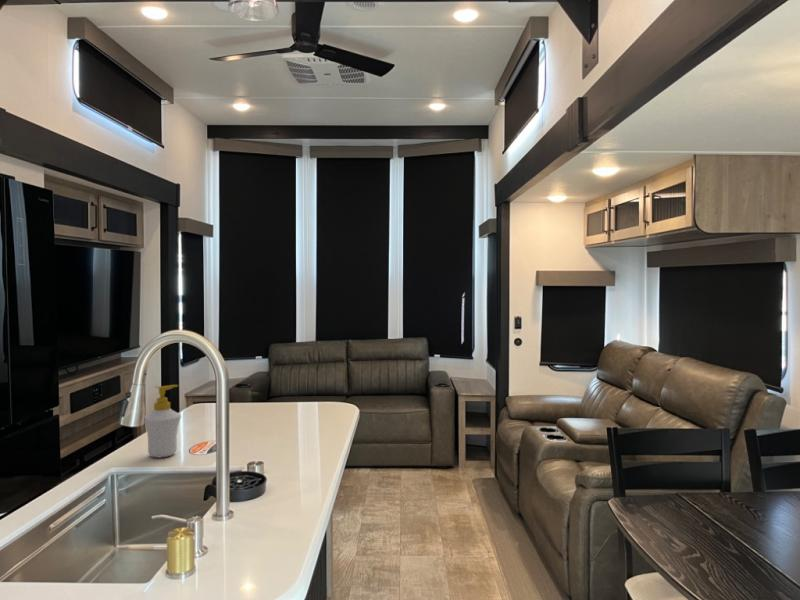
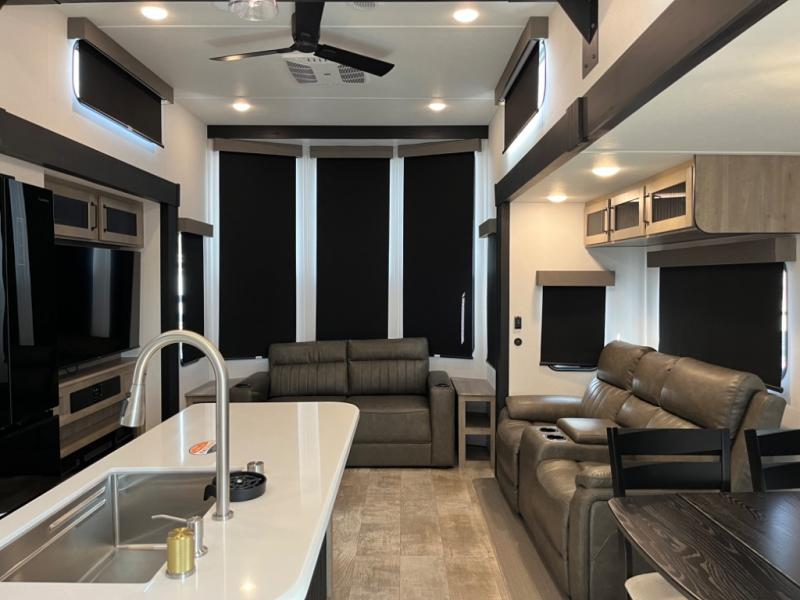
- soap bottle (162, 420)
